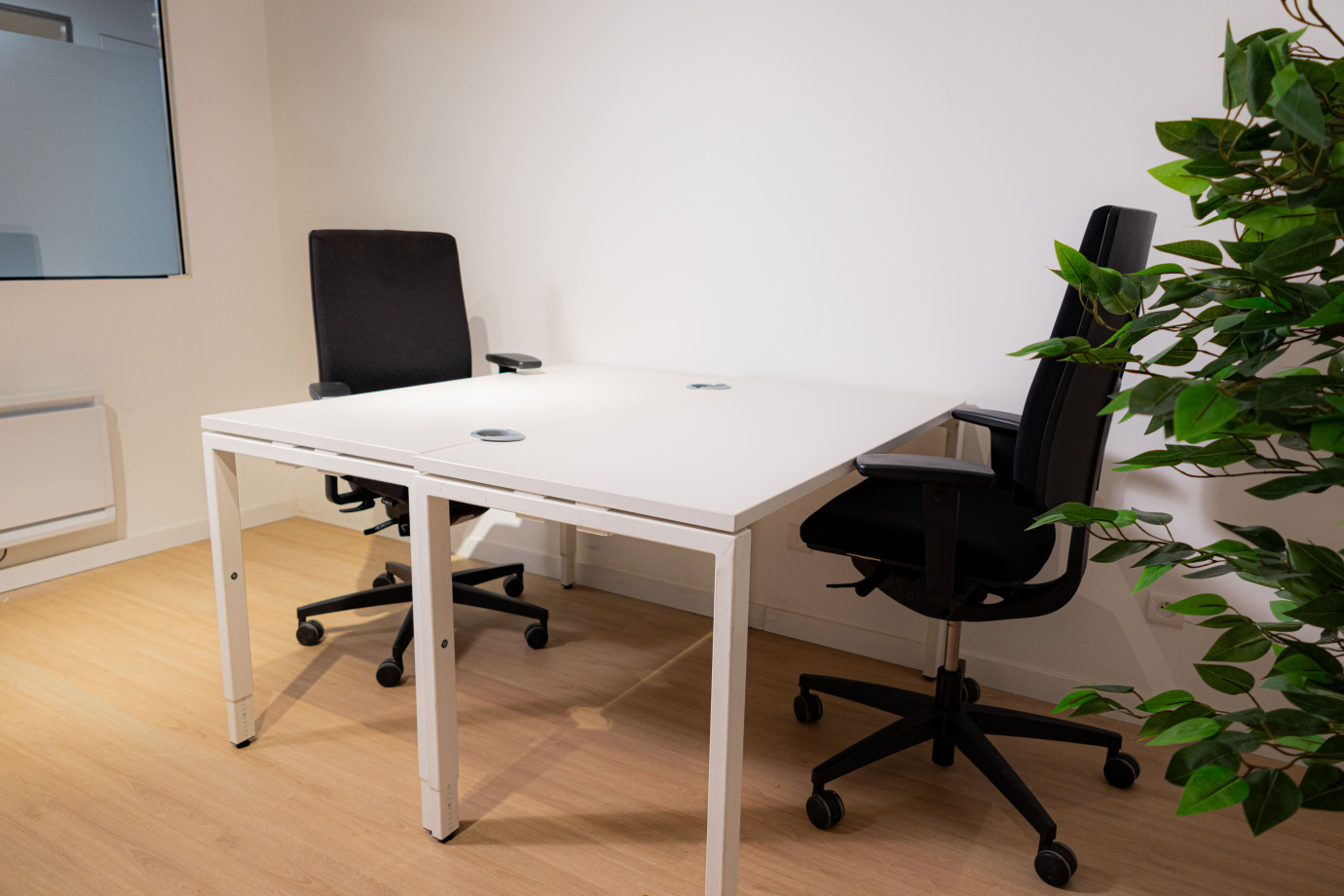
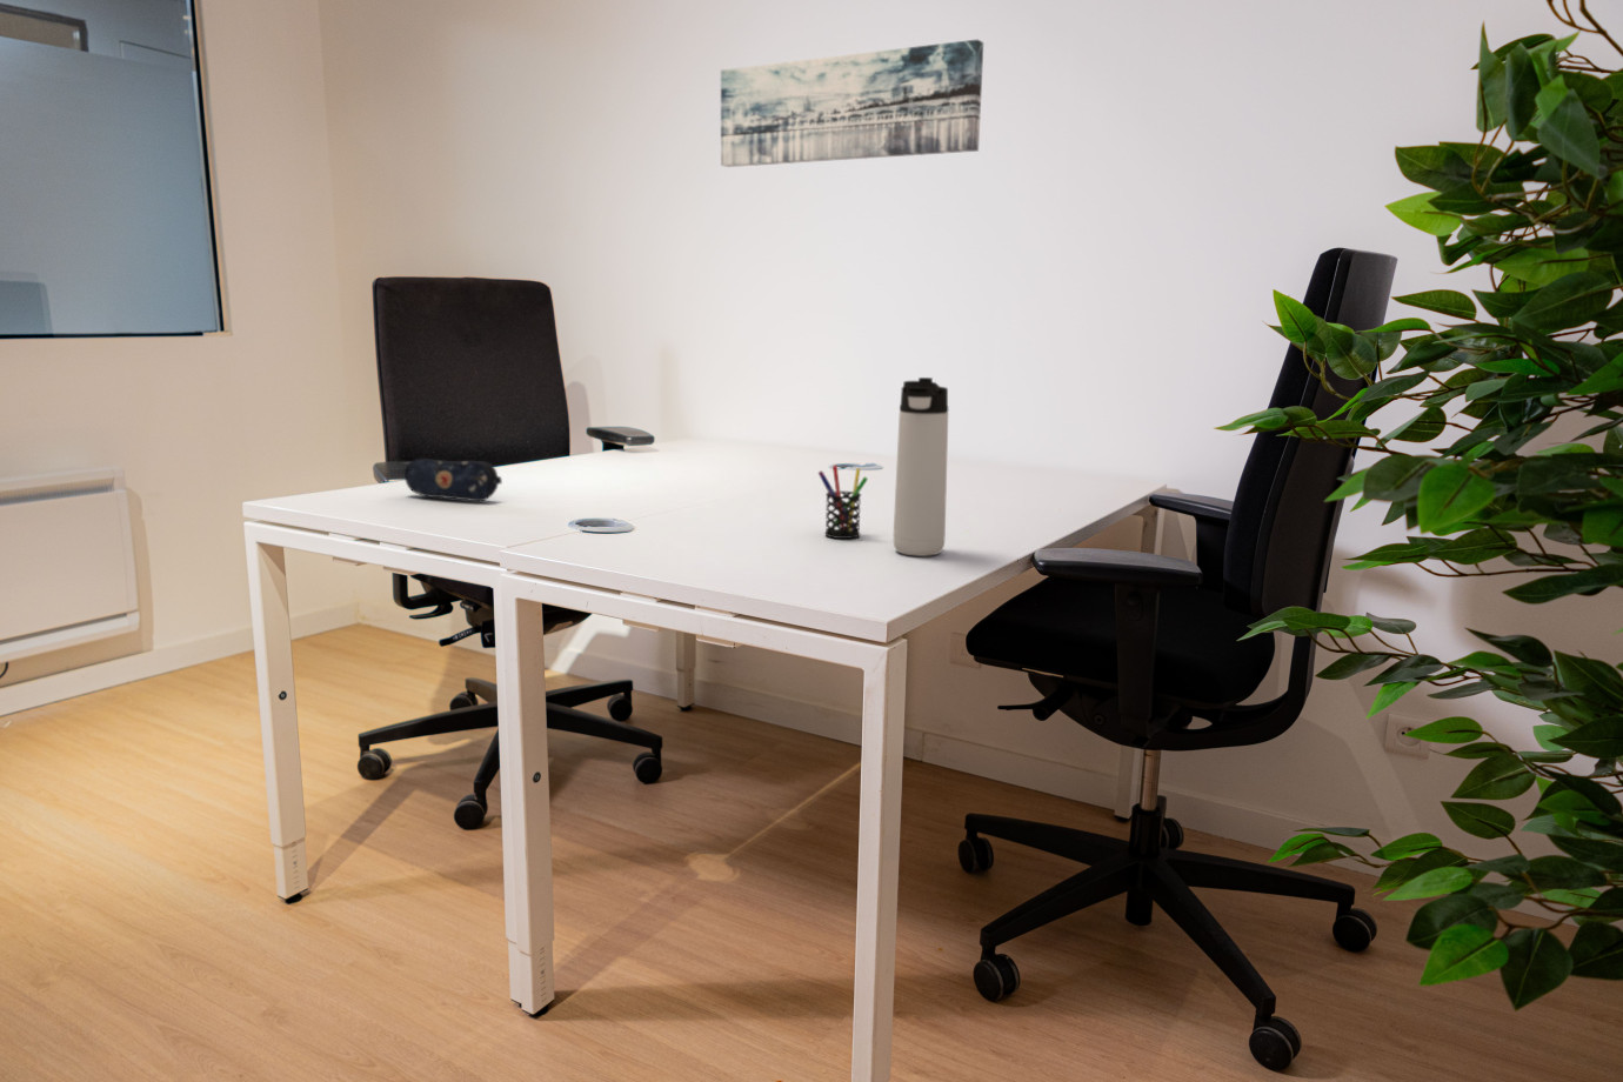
+ pencil case (450, 478)
+ wall art (842, 109)
+ thermos bottle (920, 467)
+ pen holder (844, 501)
